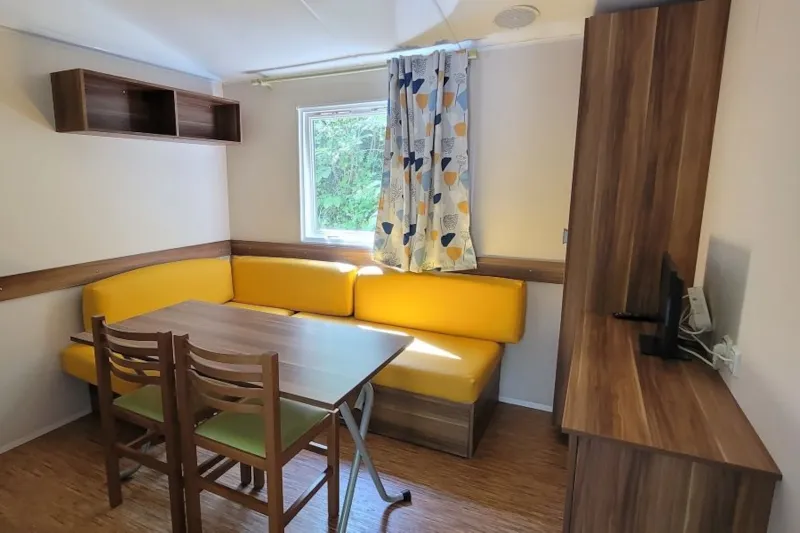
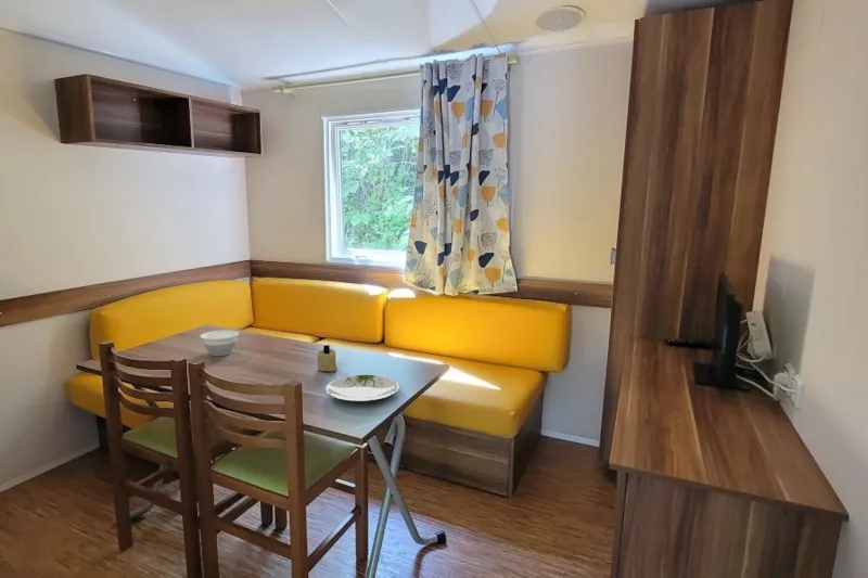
+ candle (327, 357)
+ plate (362, 390)
+ bowl (220, 343)
